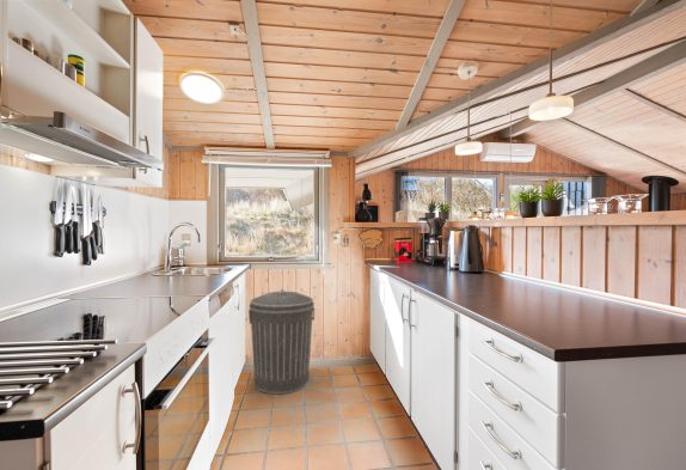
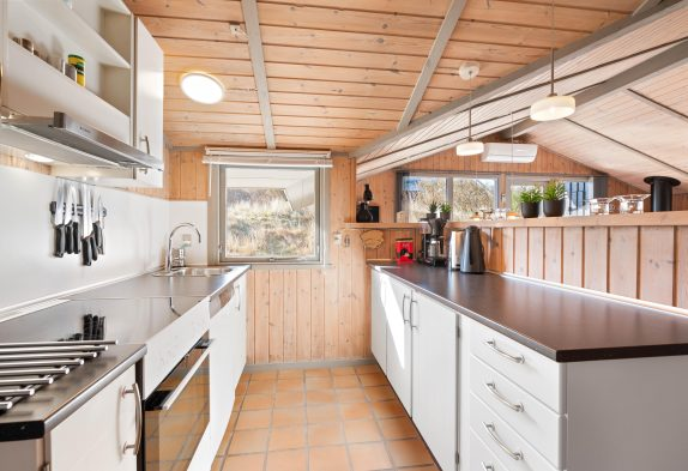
- trash can (281, 335)
